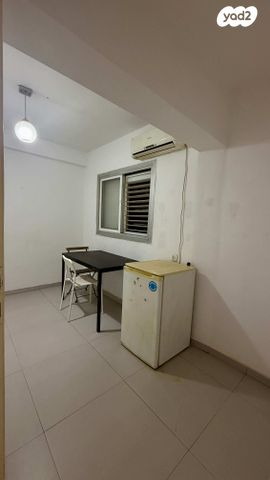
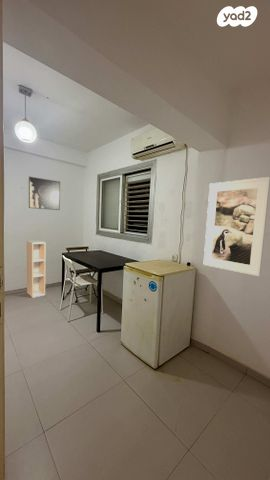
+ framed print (232, 226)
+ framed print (45, 194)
+ shelf unit (35, 268)
